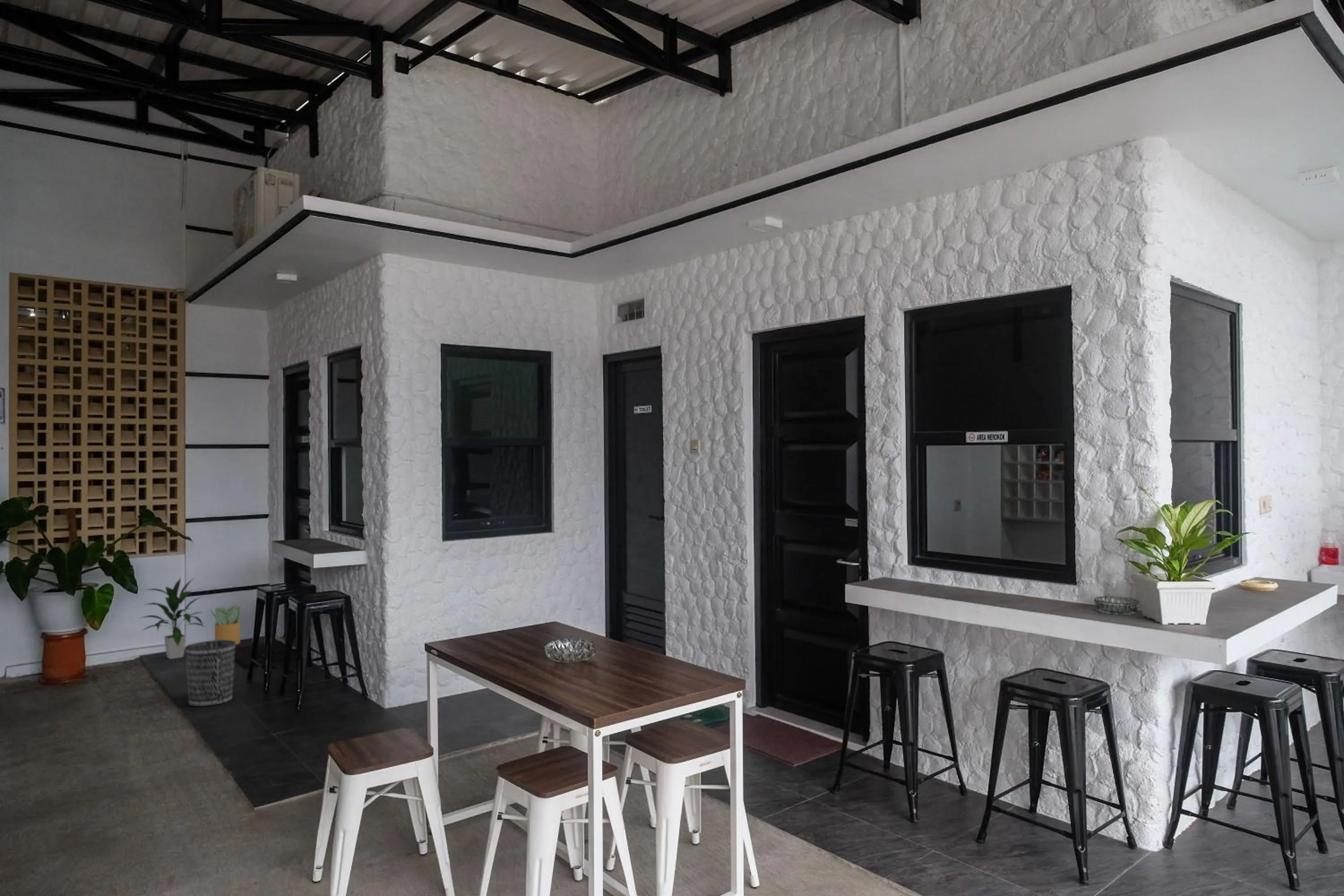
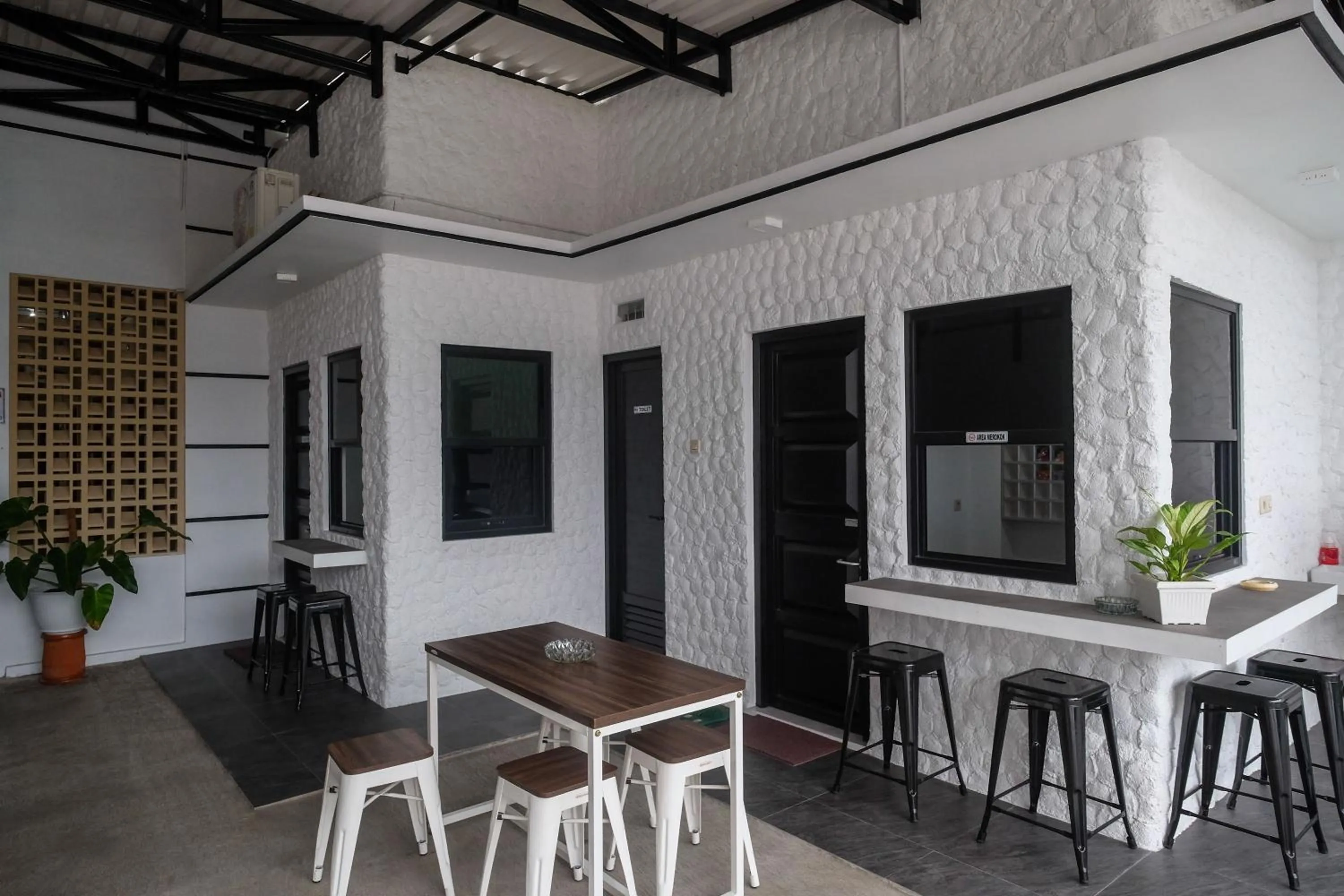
- indoor plant (173, 618)
- potted plant (225, 625)
- wastebasket (211, 672)
